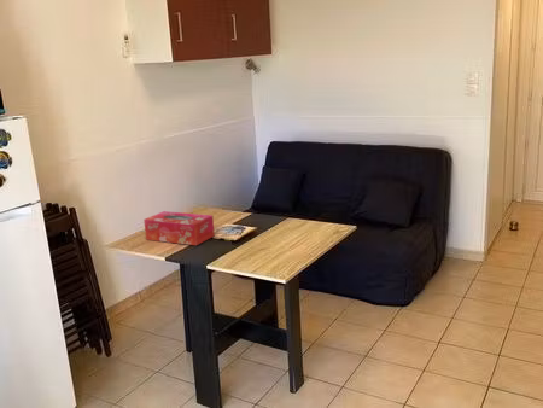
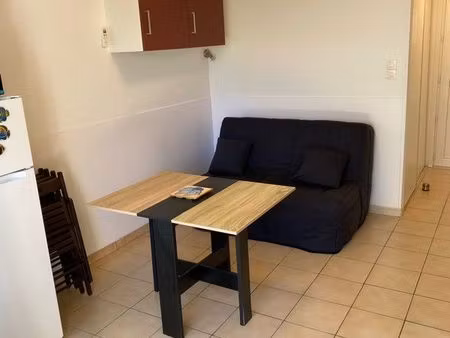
- tissue box (179, 227)
